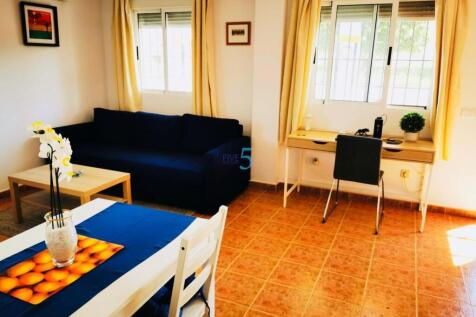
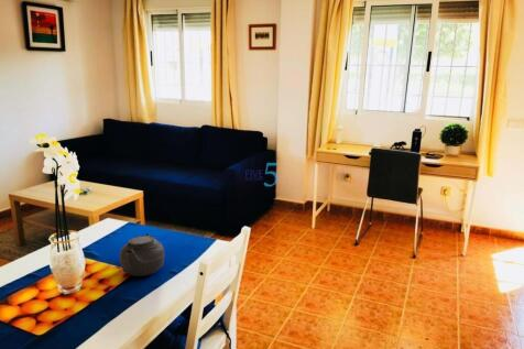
+ teapot (140, 257)
